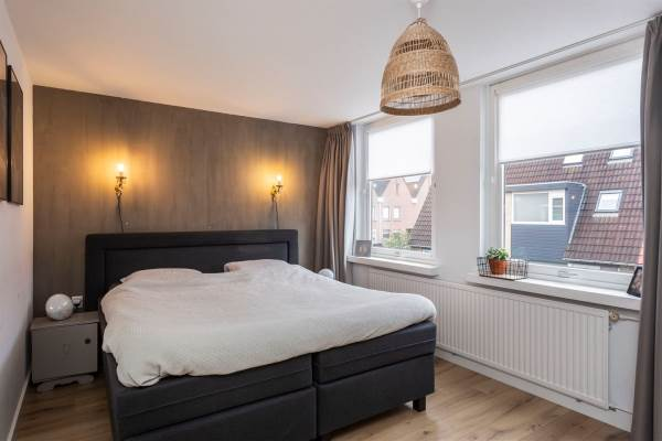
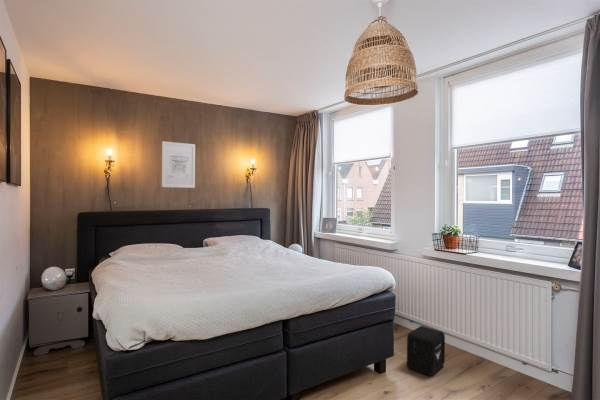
+ air purifier (426, 349)
+ wall art (178, 165)
